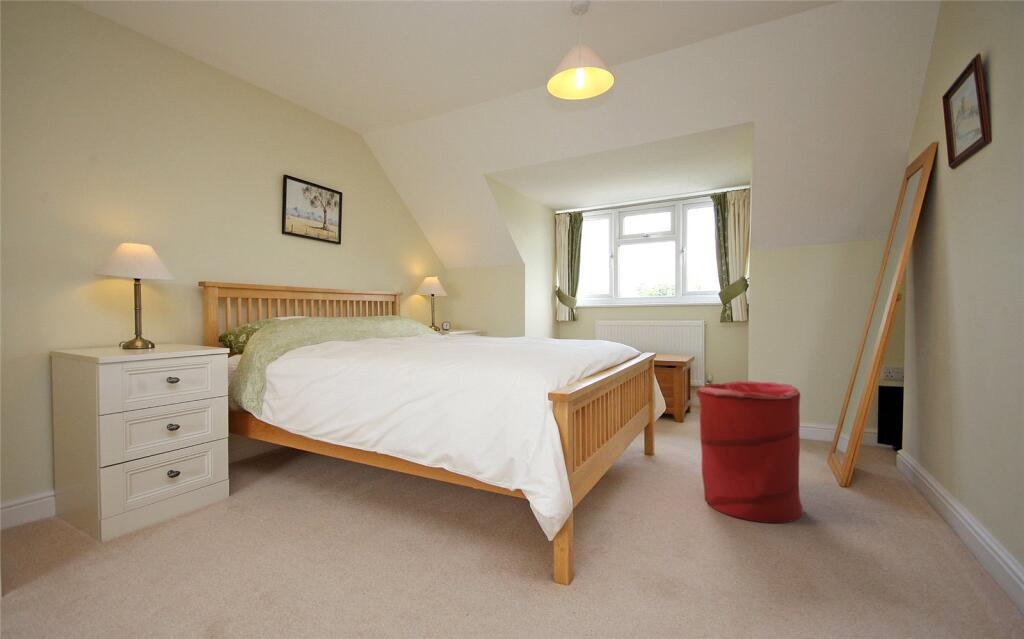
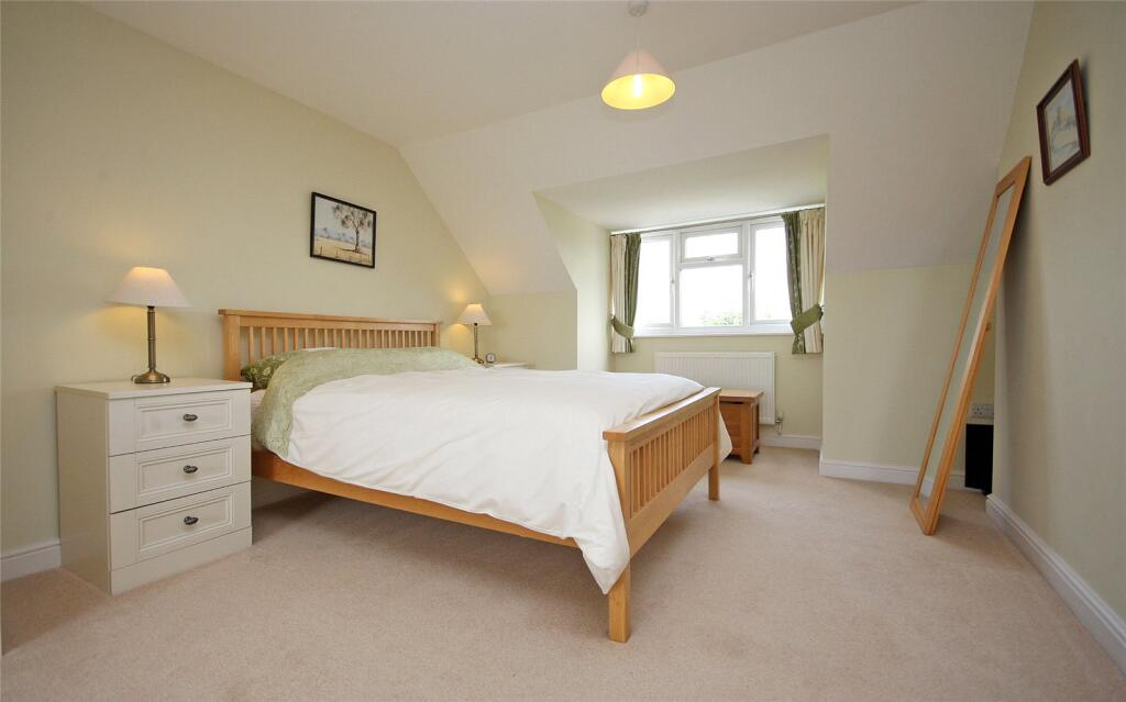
- laundry hamper (746, 443)
